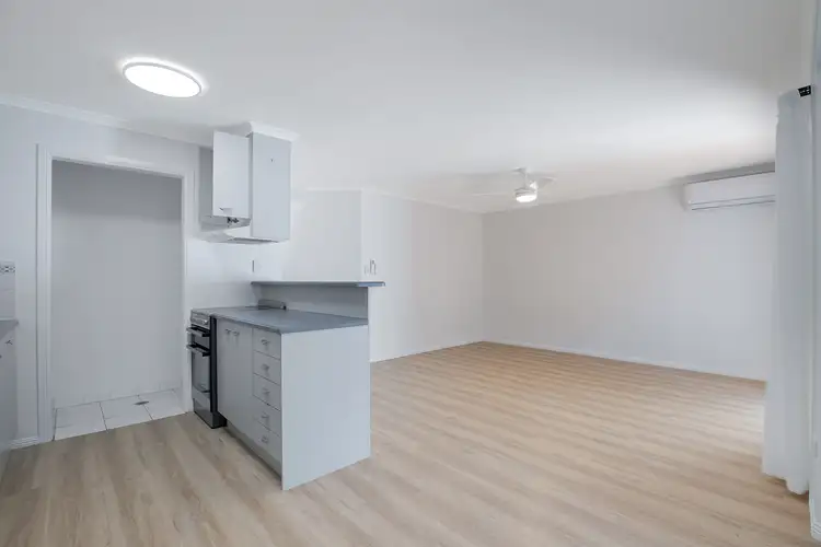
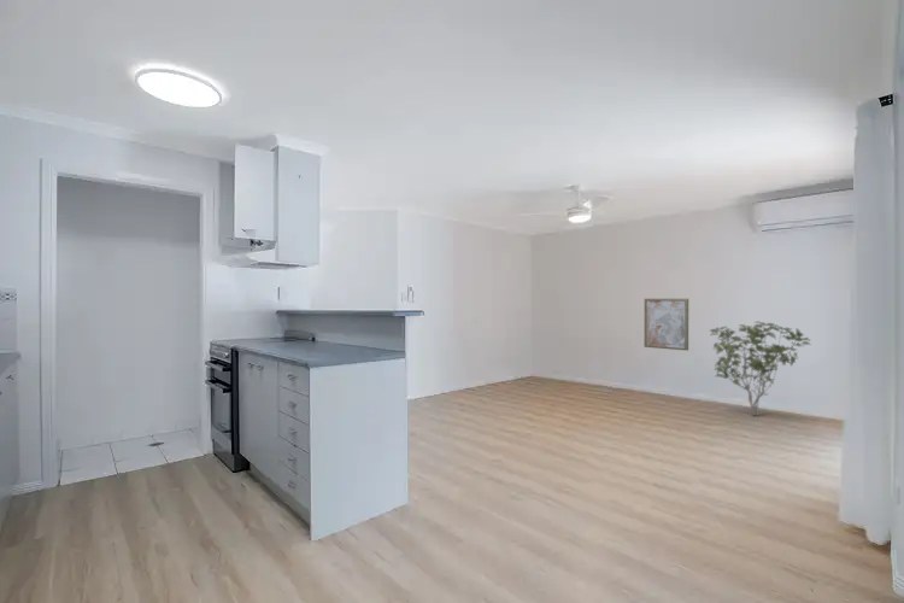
+ shrub (756, 368)
+ wall art (665, 323)
